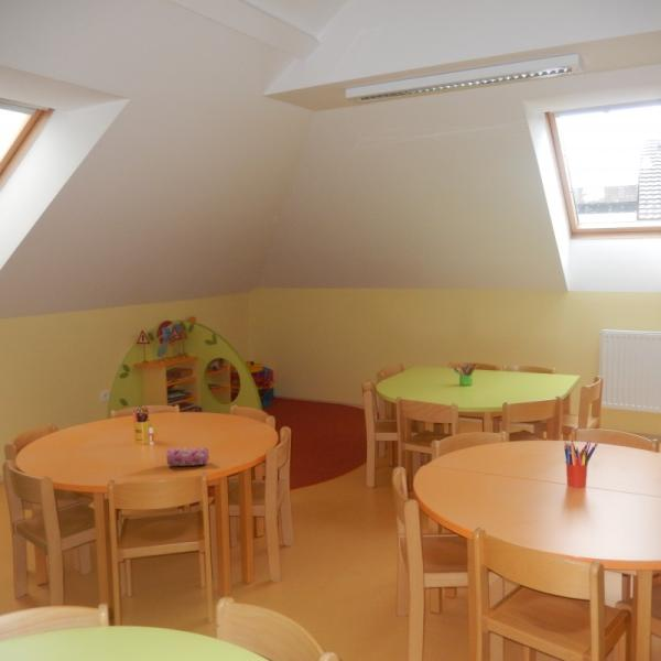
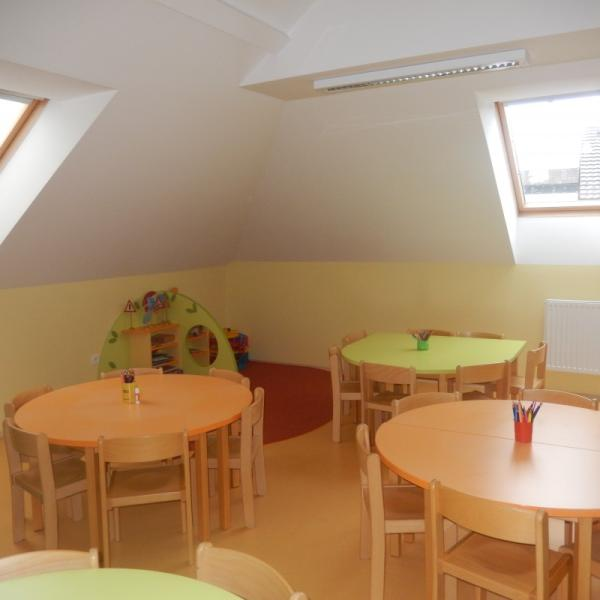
- pencil case (187, 456)
